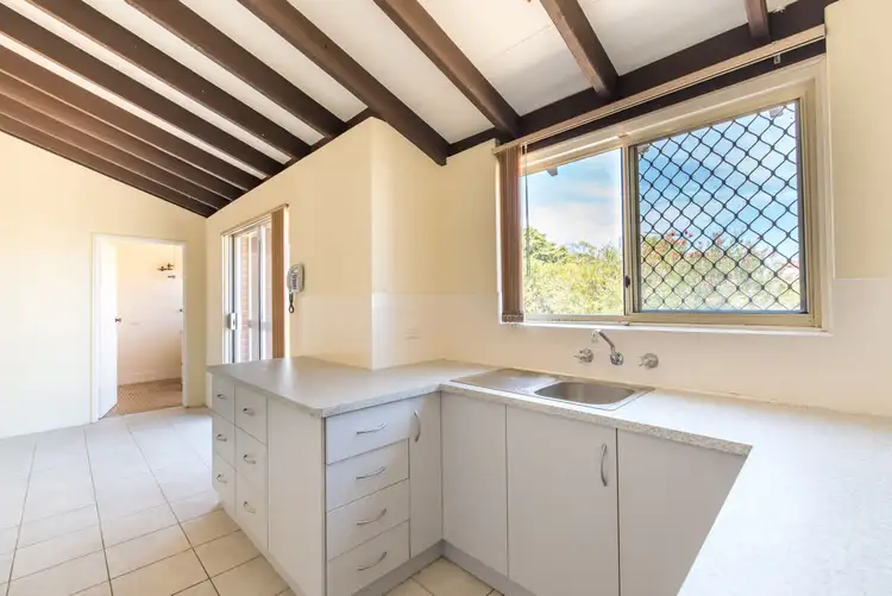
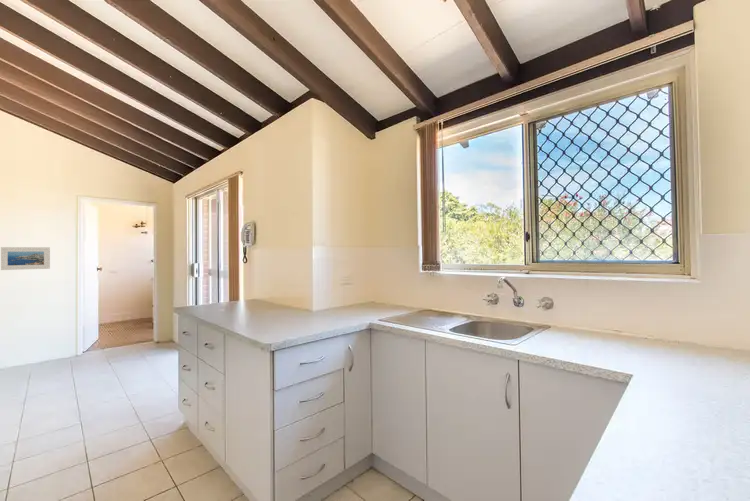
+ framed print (26, 258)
